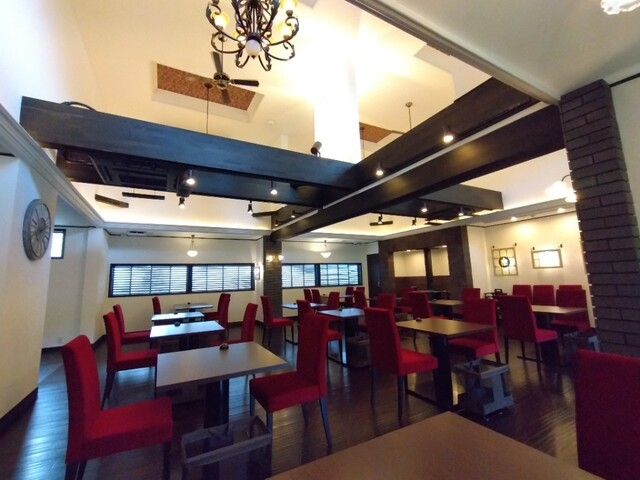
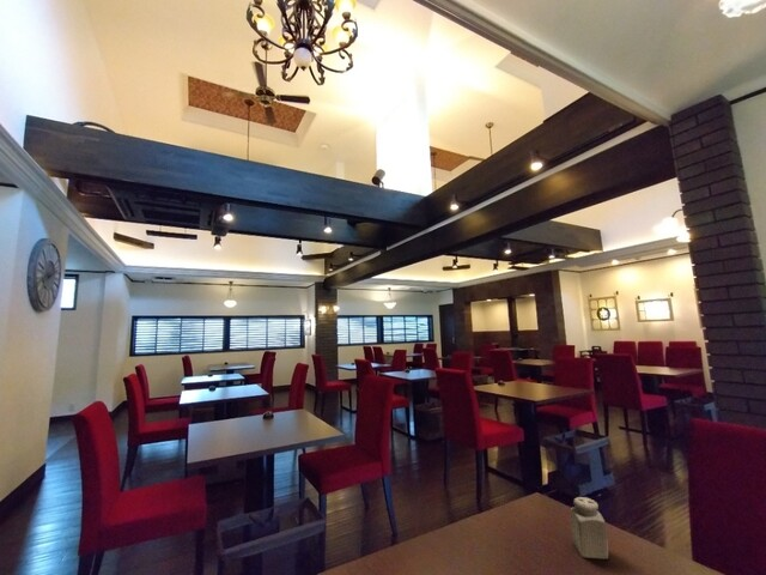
+ salt shaker (588, 525)
